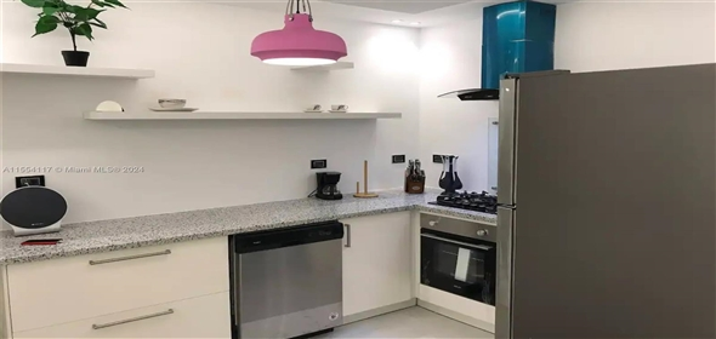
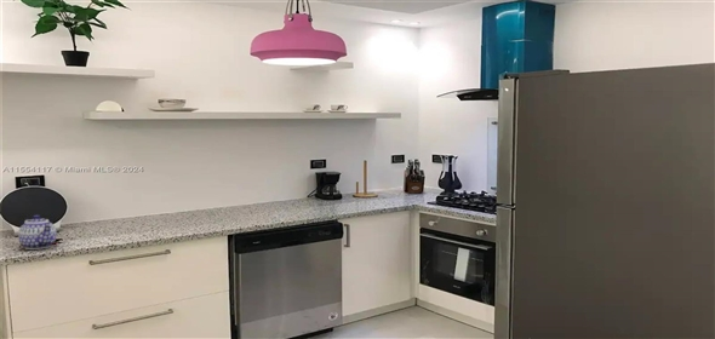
+ teapot (38, 230)
